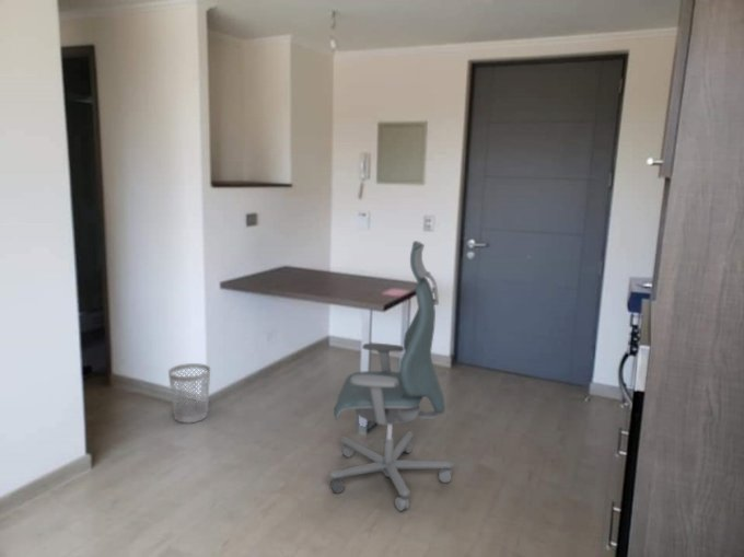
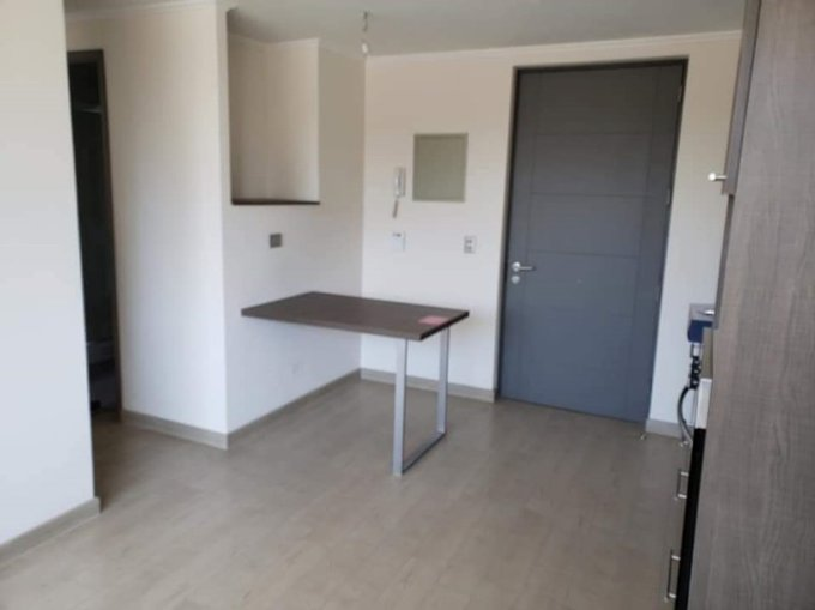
- office chair (400, 363)
- wastebasket (189, 393)
